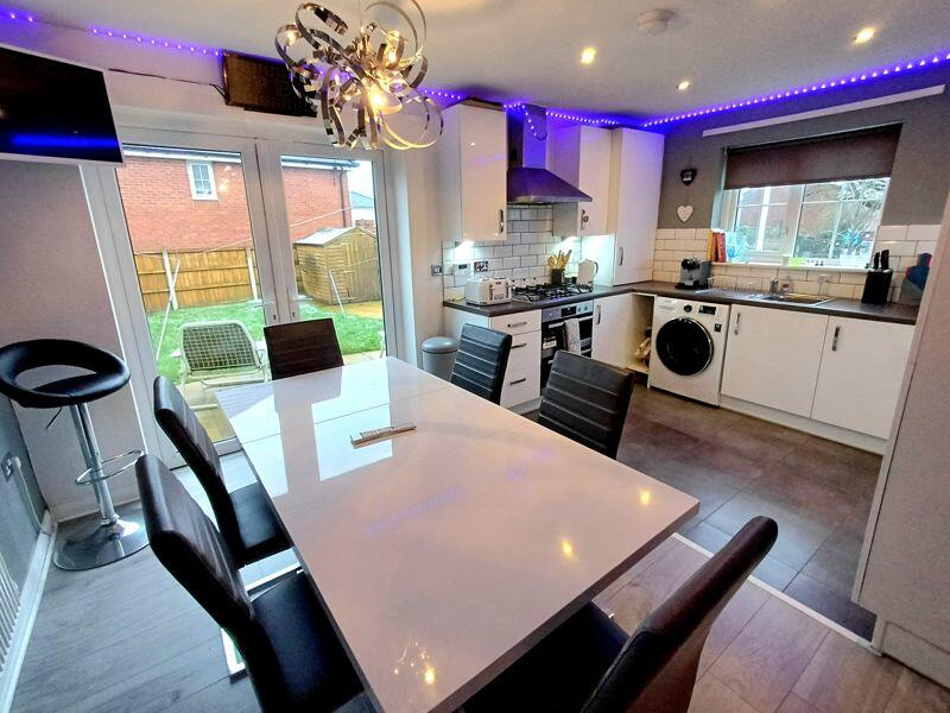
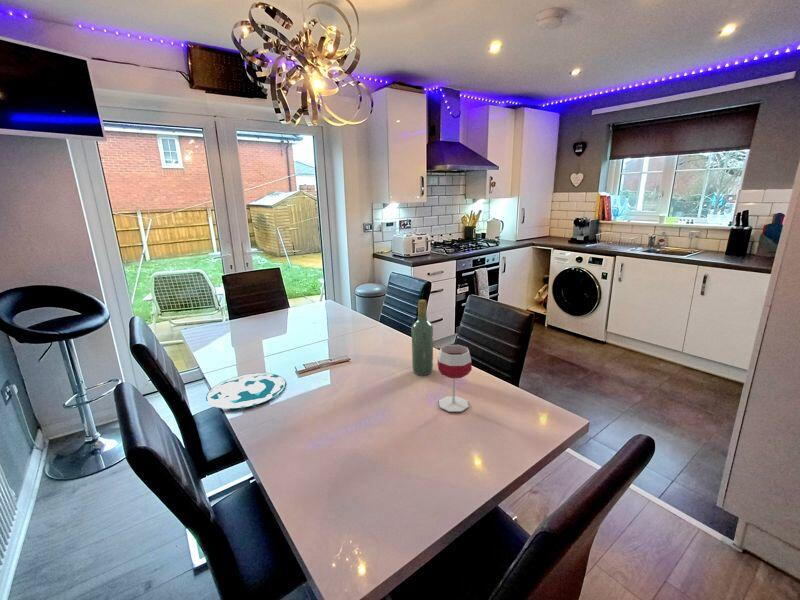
+ plate (247, 386)
+ wineglass (454, 377)
+ wine bottle (422, 336)
